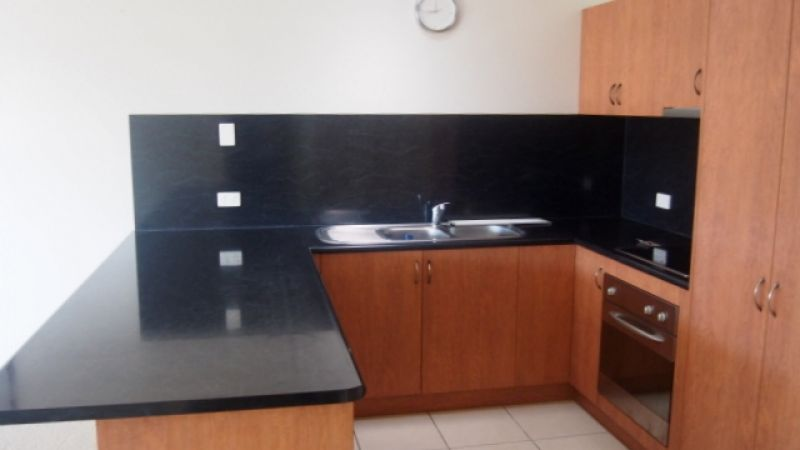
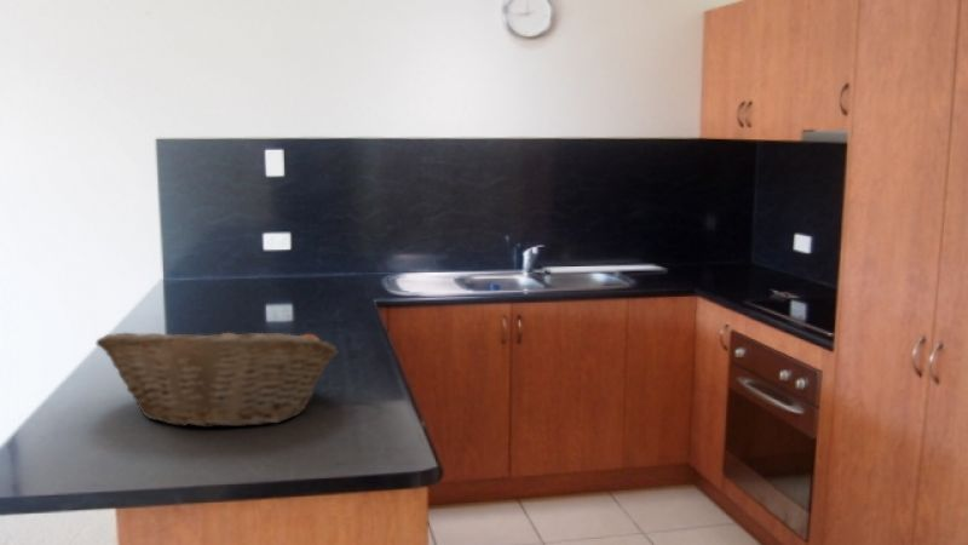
+ fruit basket (220, 365)
